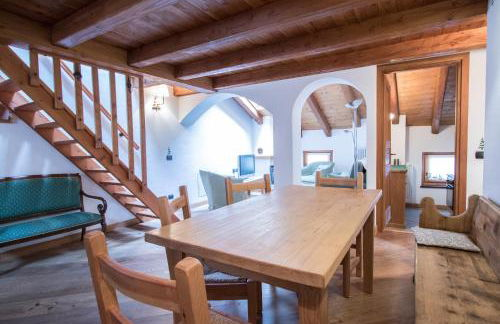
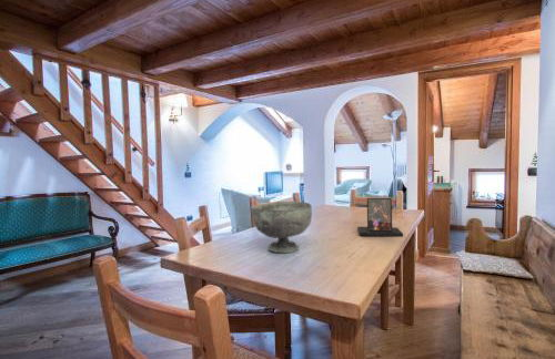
+ photo frame (379, 215)
+ decorative bowl (282, 226)
